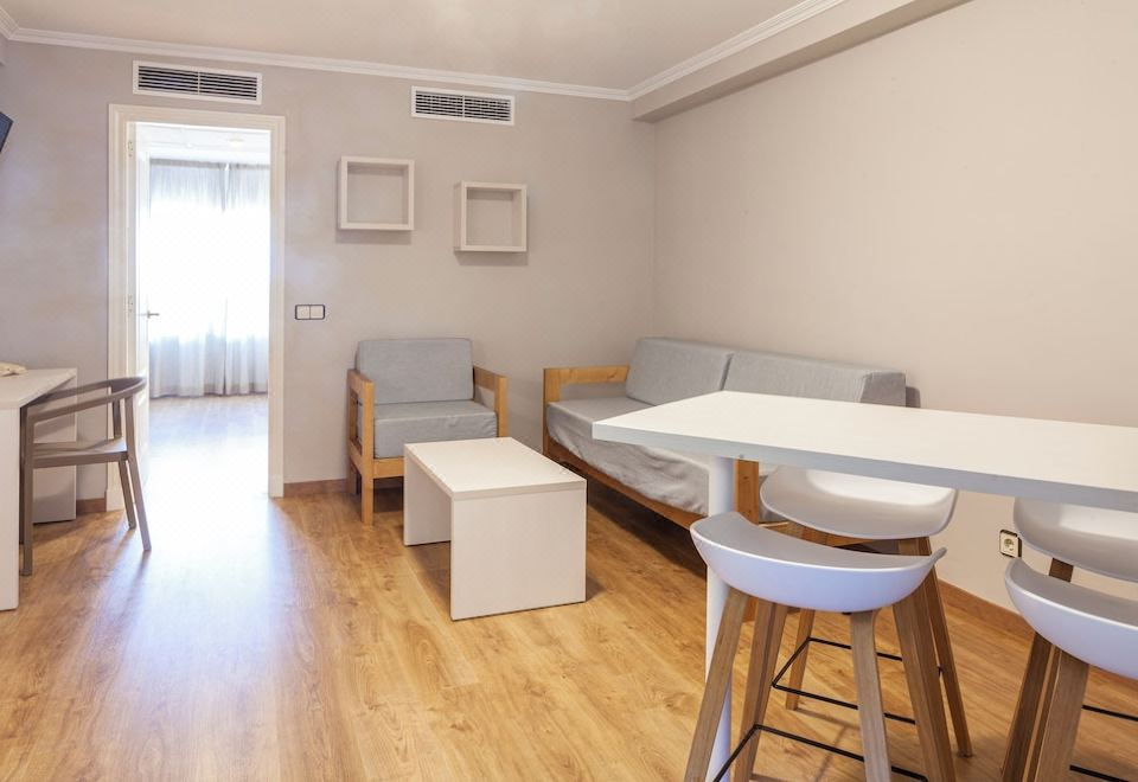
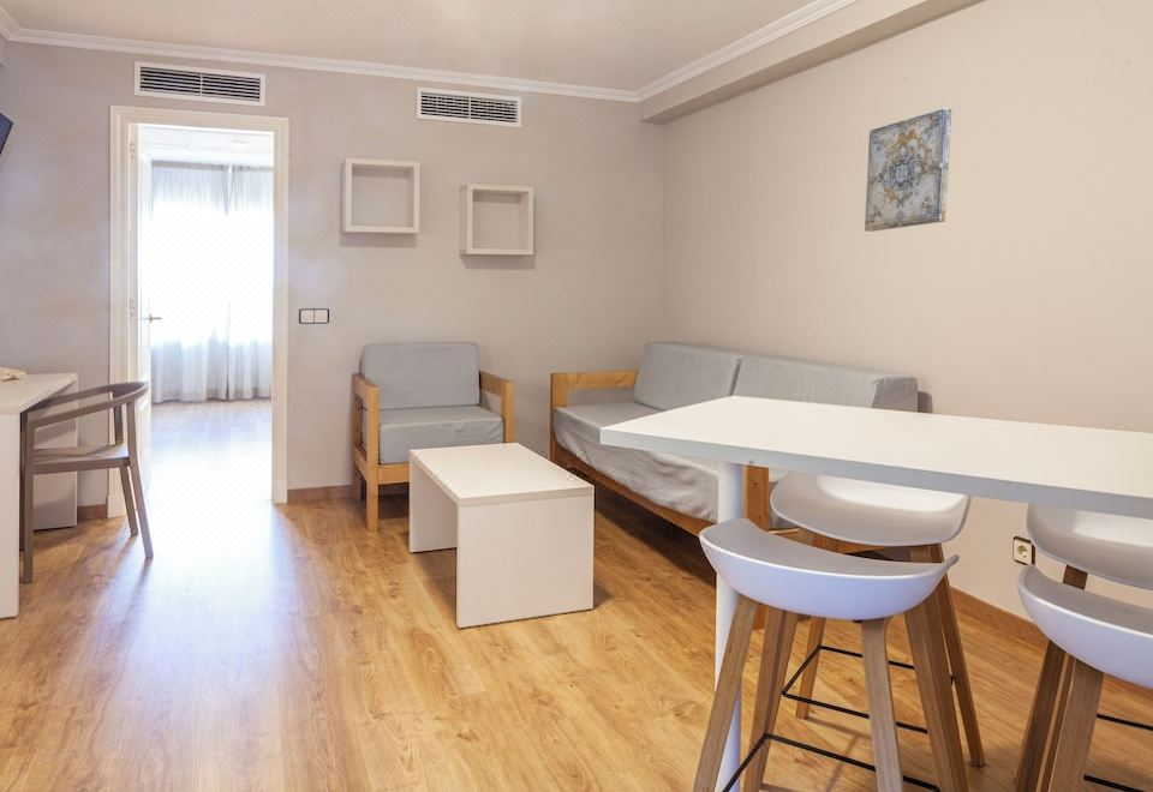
+ wall art (906, 173)
